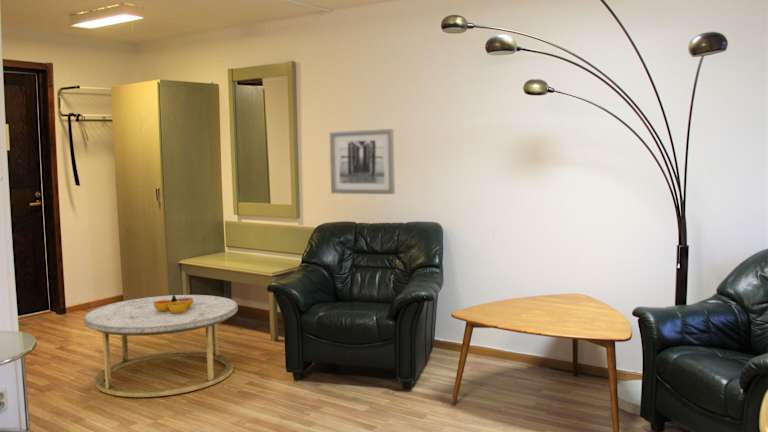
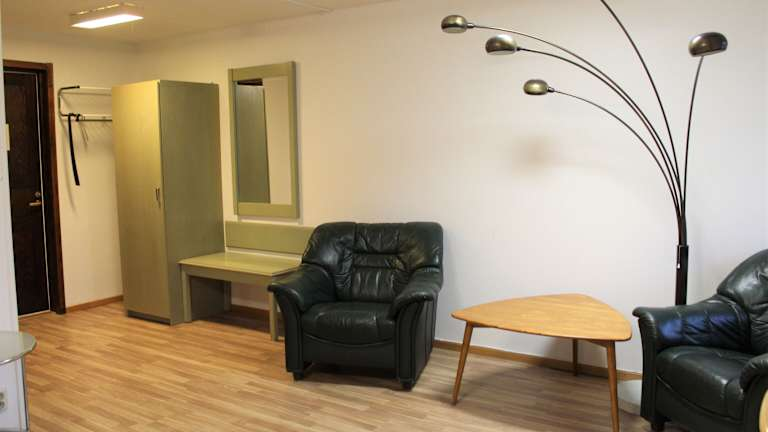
- decorative bowl (172, 302)
- wall art (361, 162)
- coffee table (161, 334)
